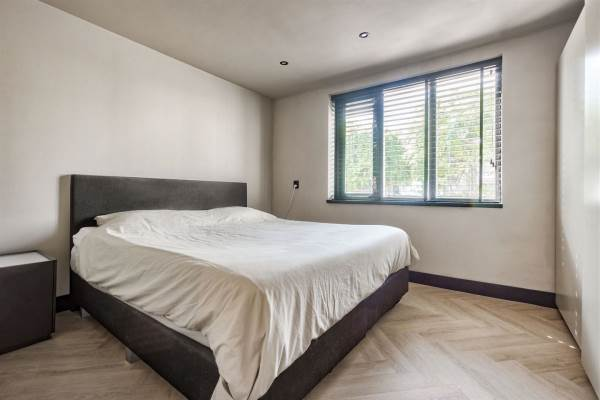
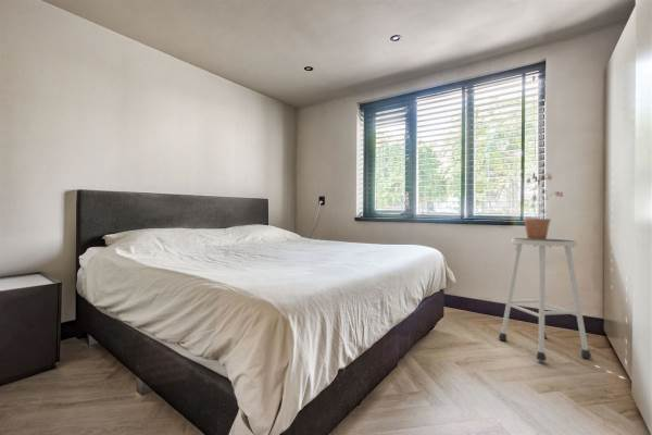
+ stool (541, 294)
+ potted plant (540, 206)
